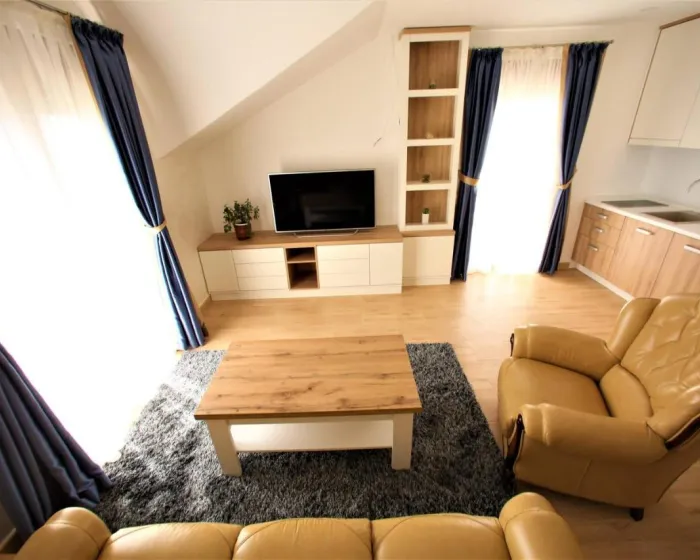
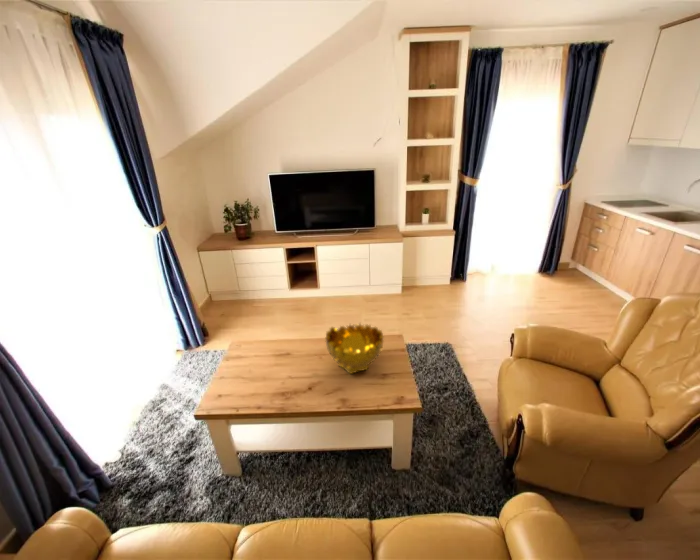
+ decorative bowl (354, 348)
